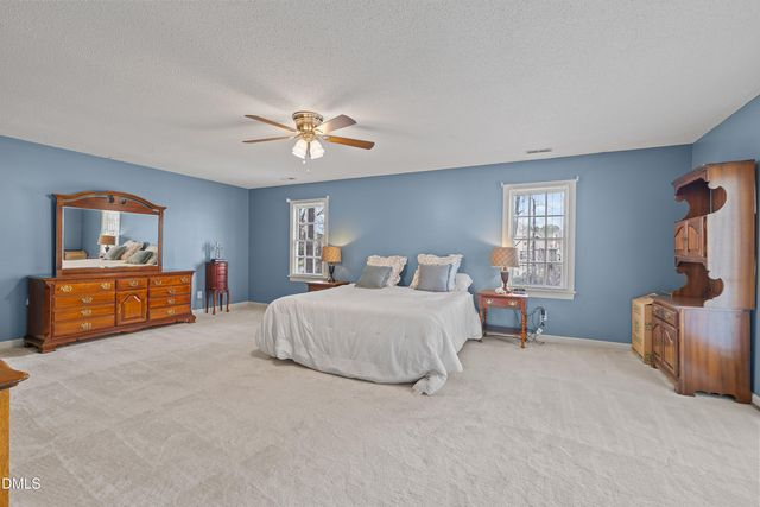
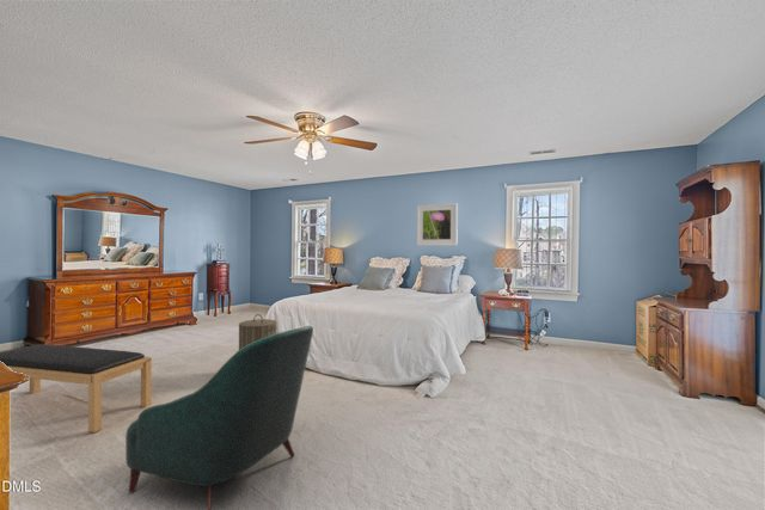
+ bench (61, 381)
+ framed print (436, 225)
+ armchair (231, 399)
+ laundry hamper (255, 340)
